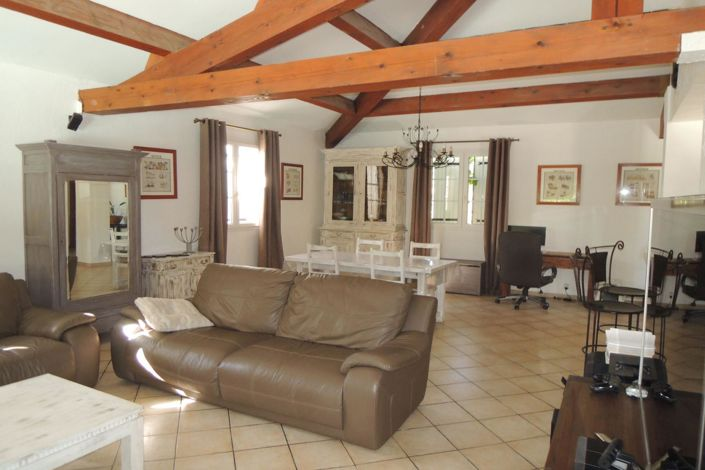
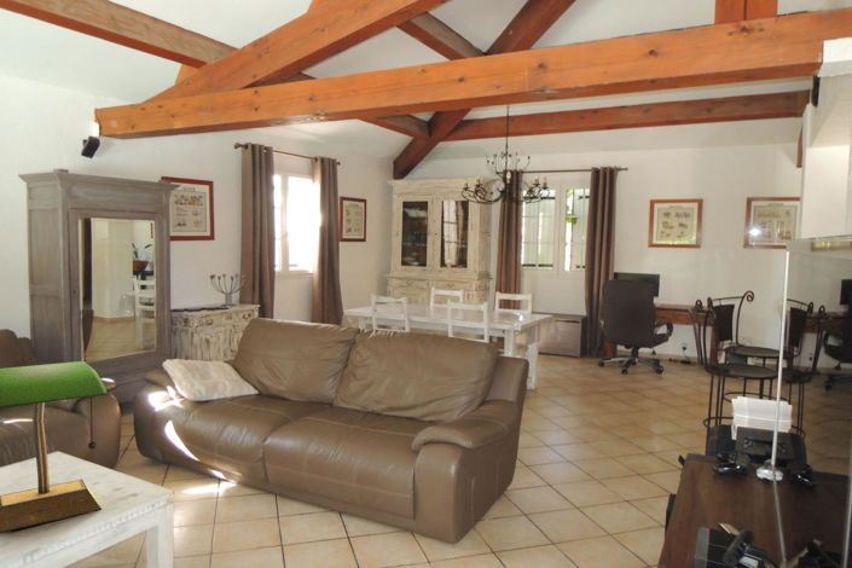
+ table lamp (42, 439)
